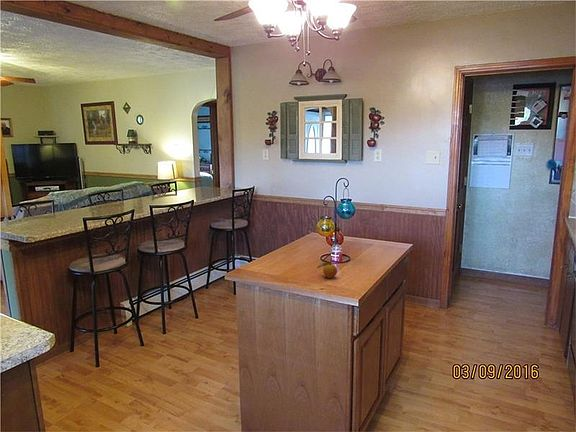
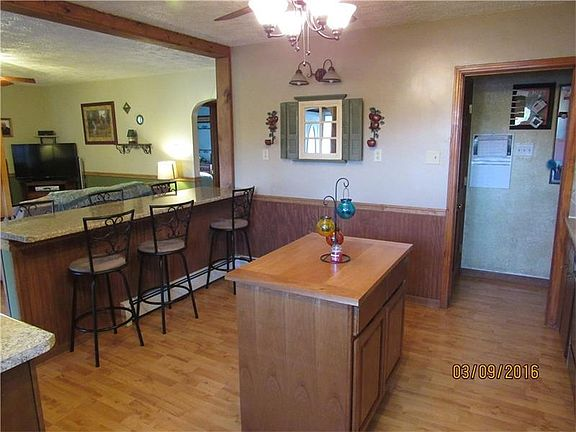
- fruit (326, 267)
